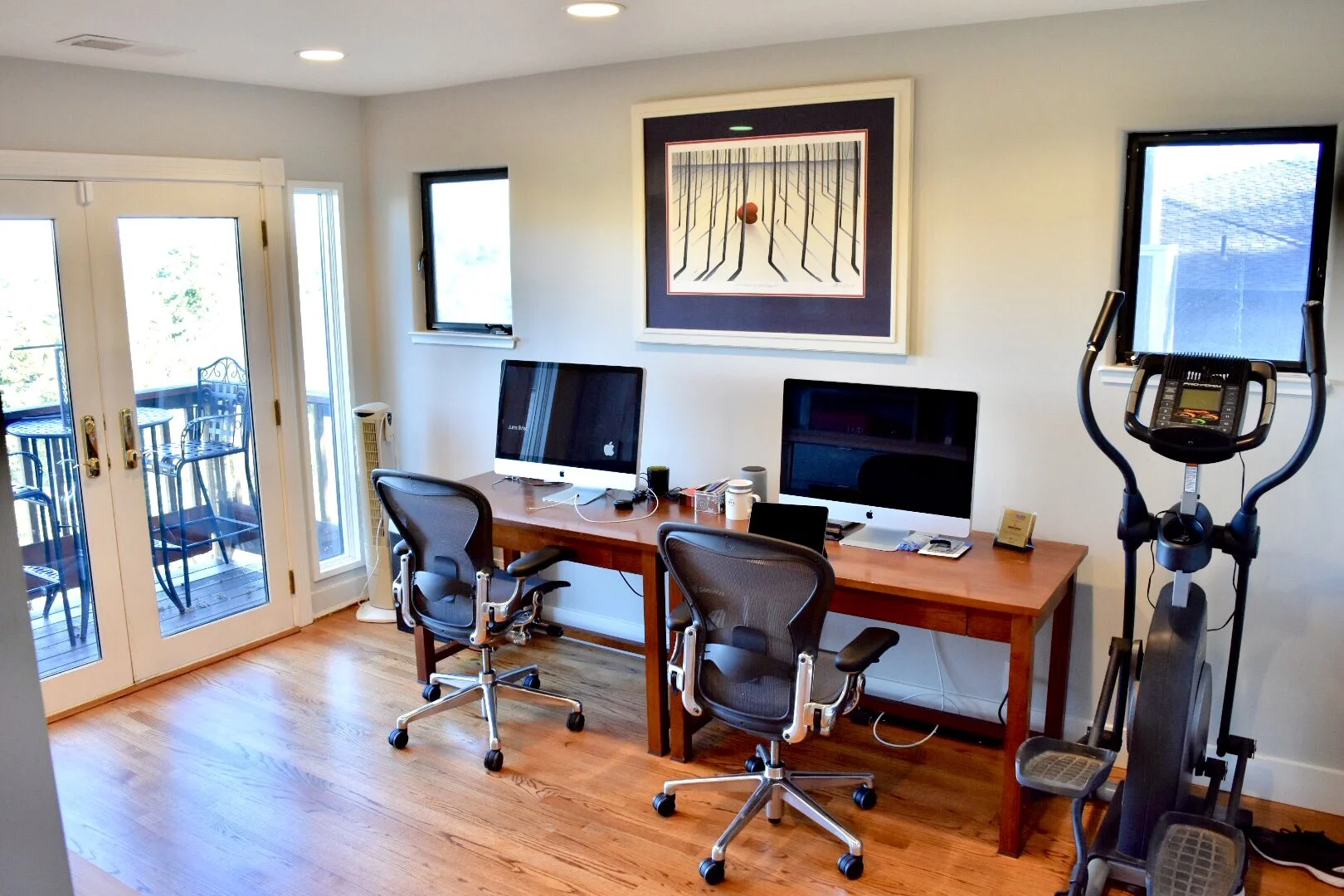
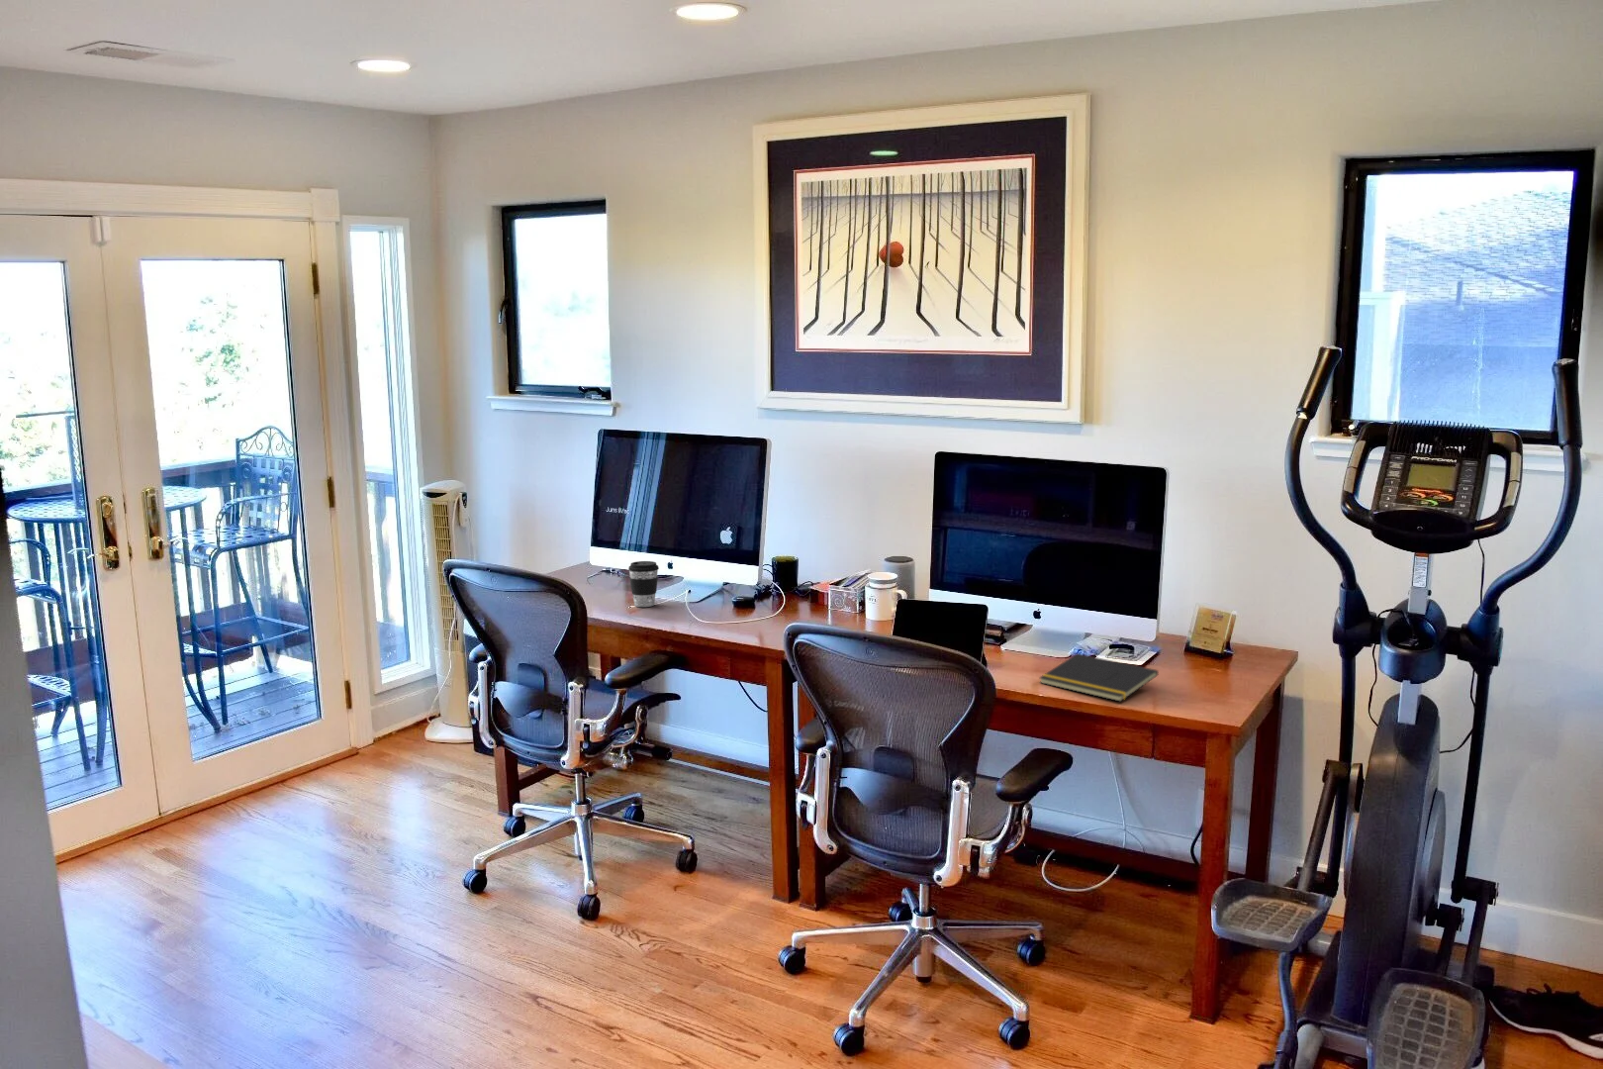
+ coffee cup (643, 583)
+ notepad (1097, 676)
